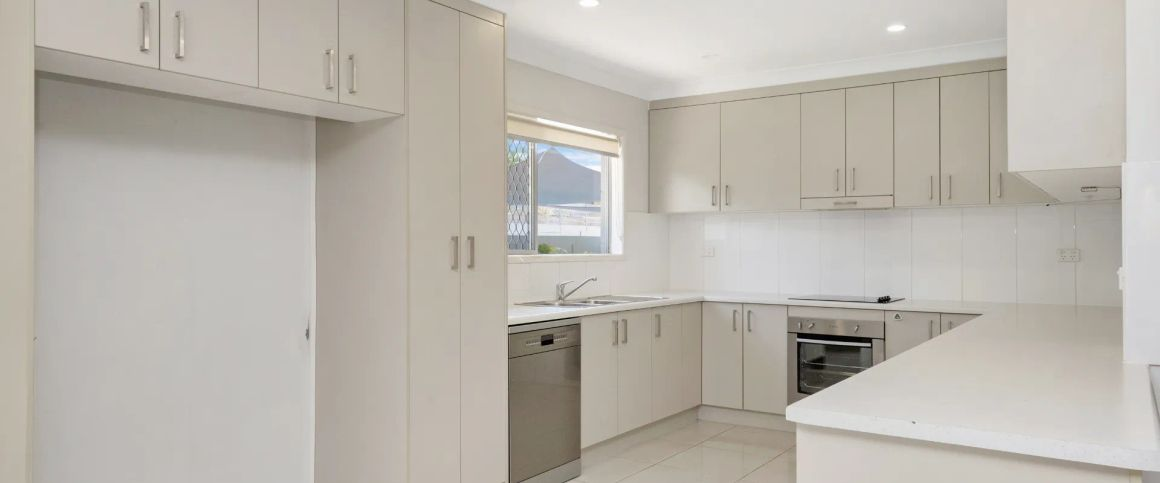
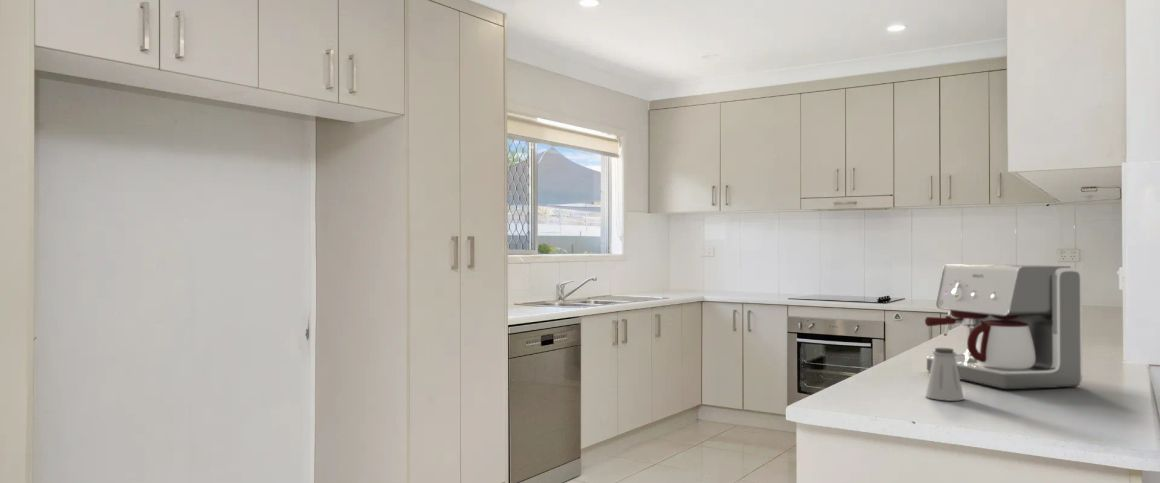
+ coffee maker (1000, 321)
+ saltshaker (944, 372)
